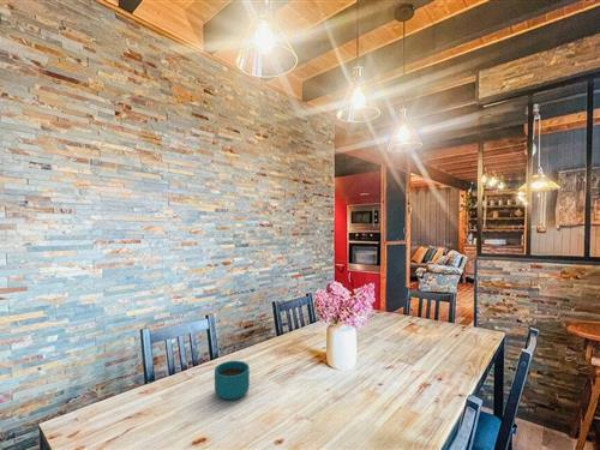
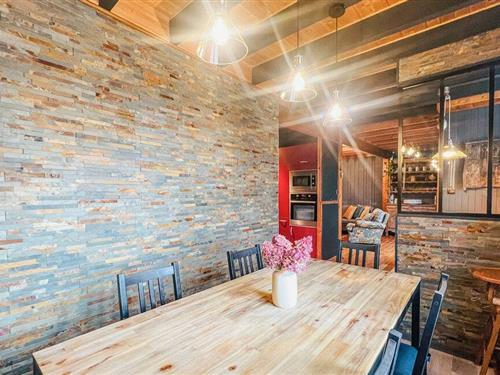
- cup (234, 378)
